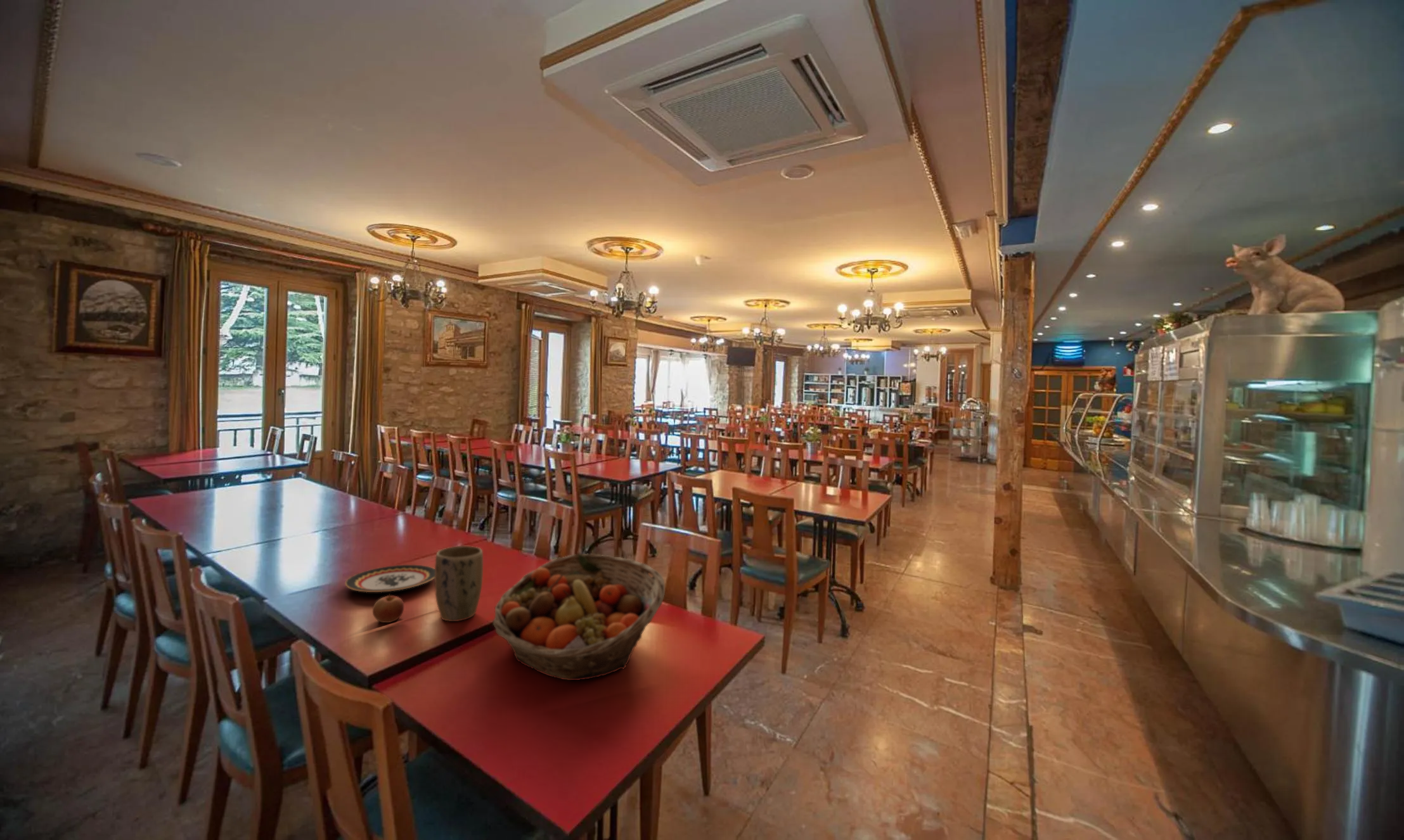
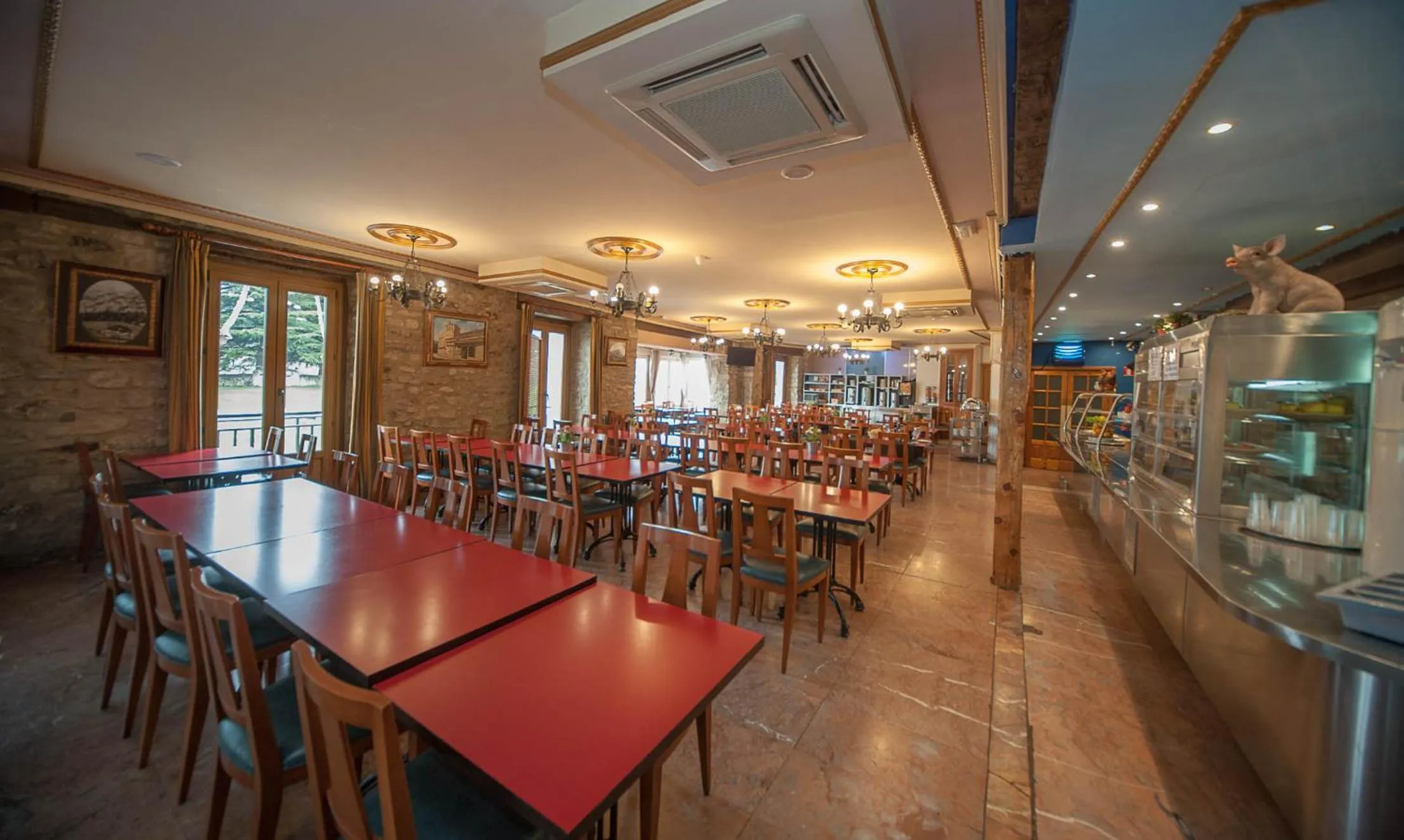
- plant pot (459, 583)
- apple (389, 607)
- plate (393, 580)
- fruit basket (579, 610)
